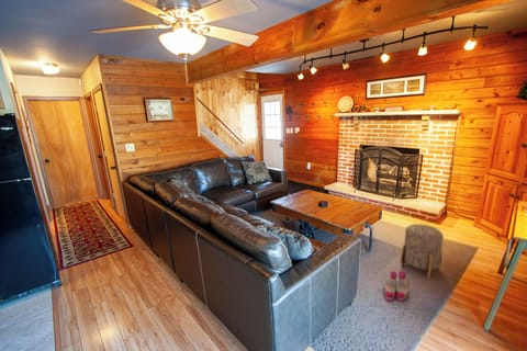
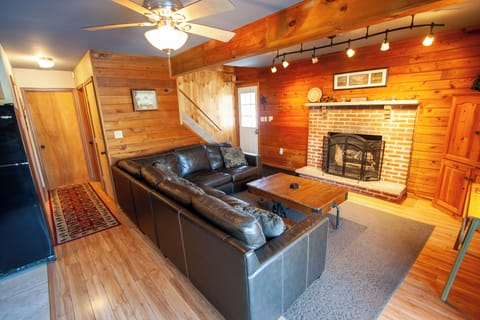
- stool (422, 248)
- boots (395, 283)
